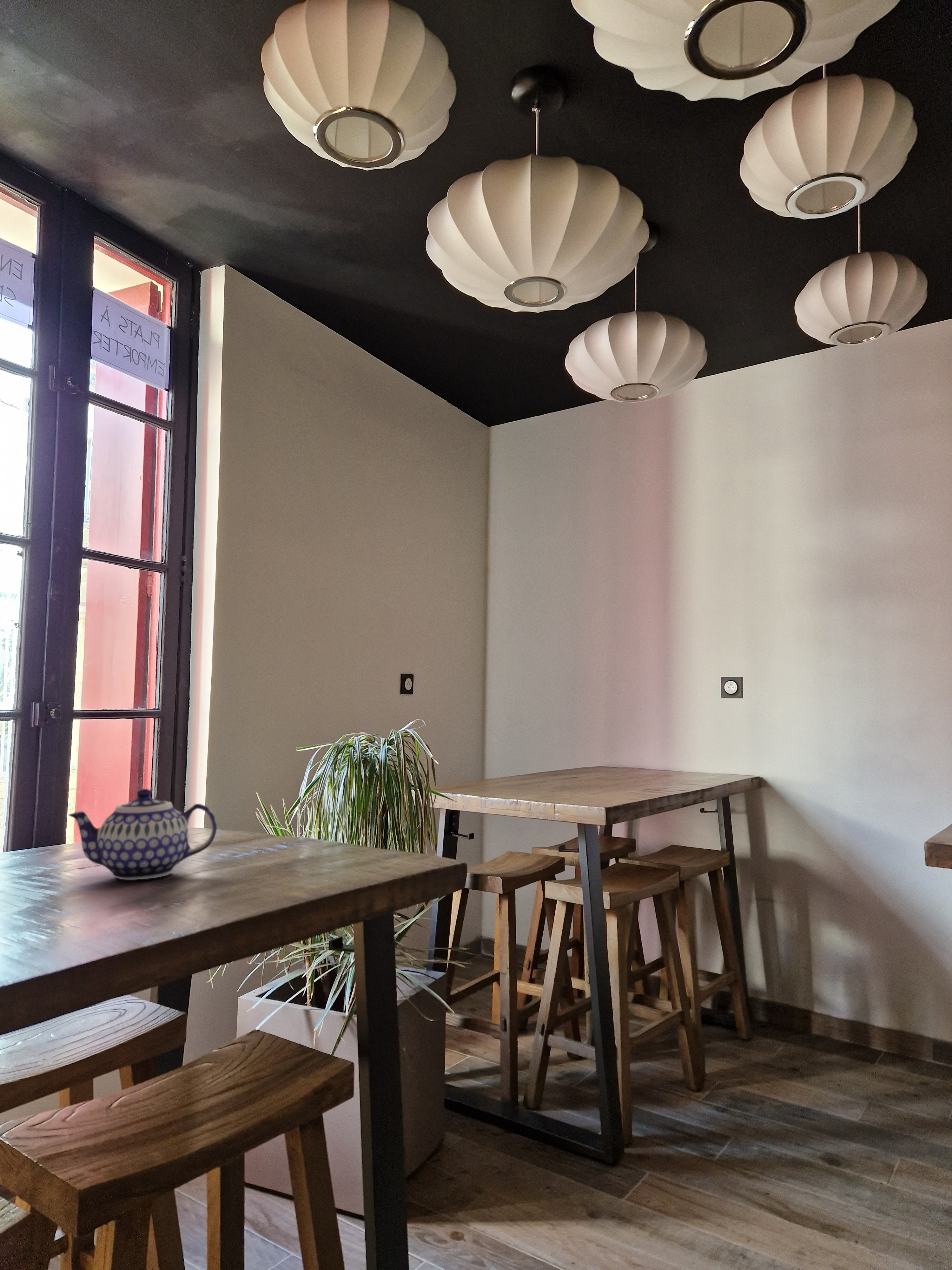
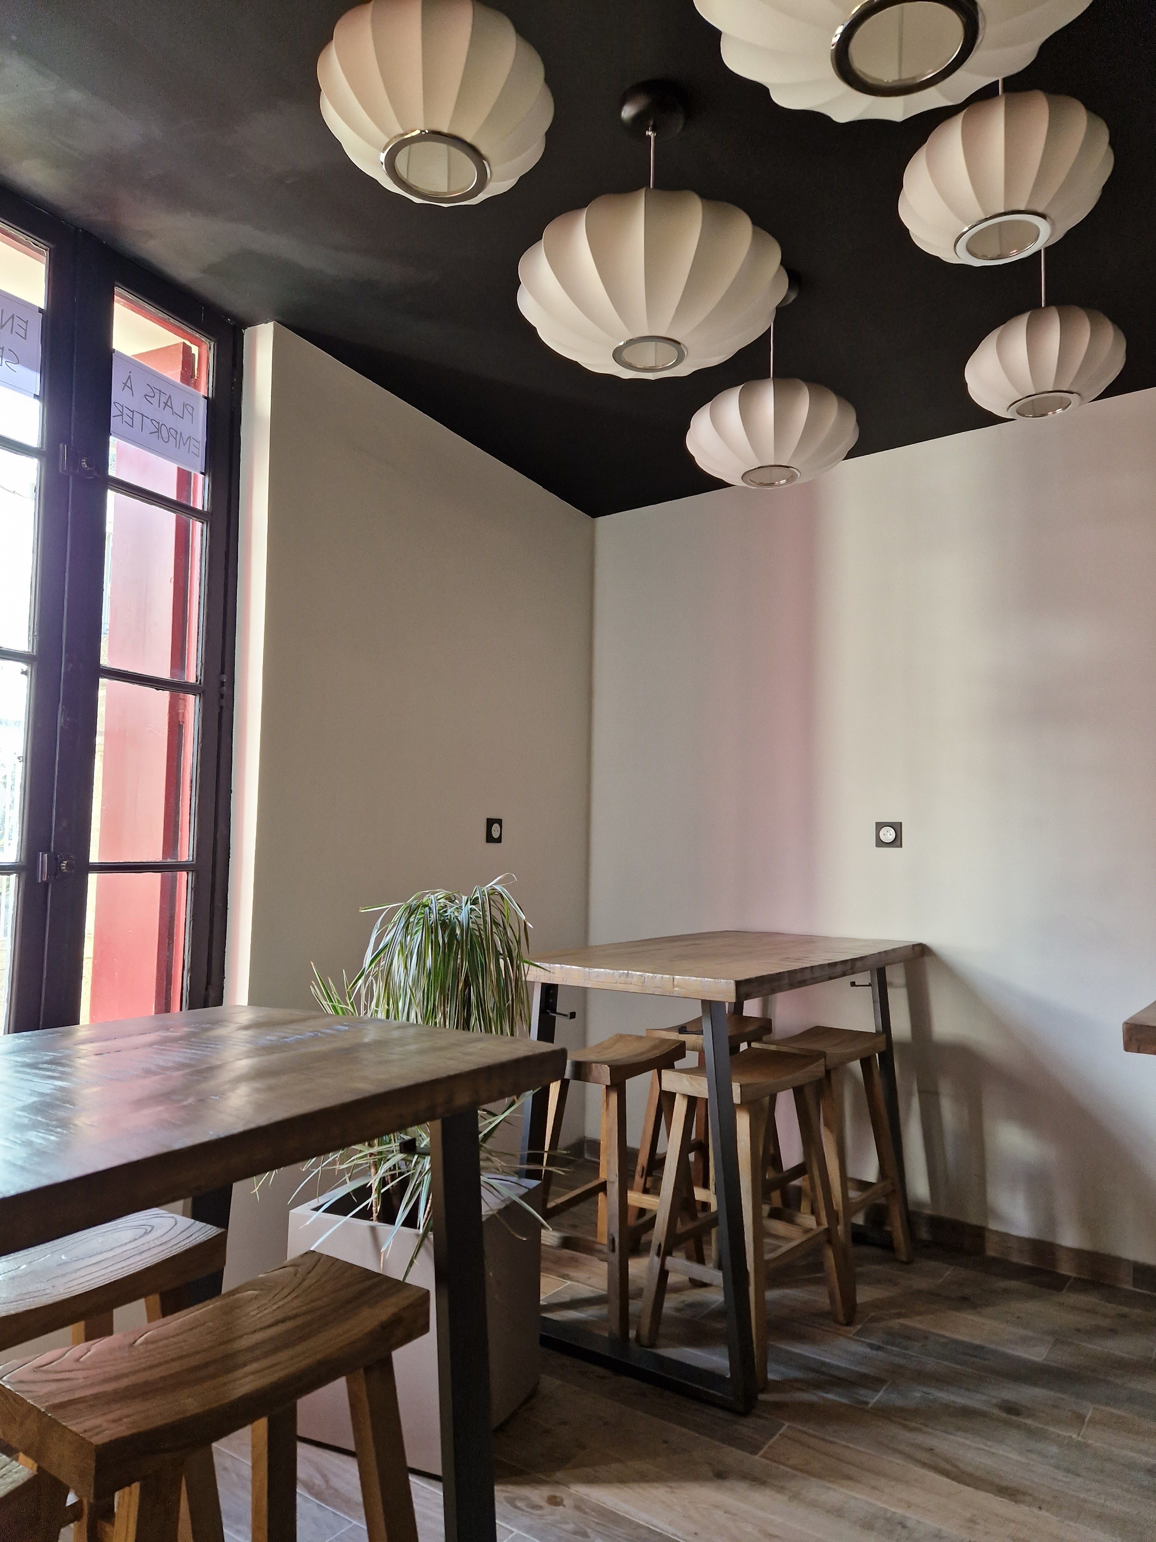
- teapot (144, 831)
